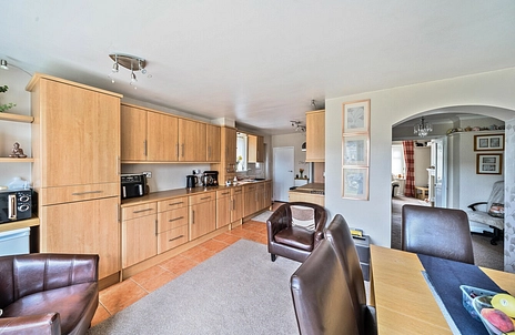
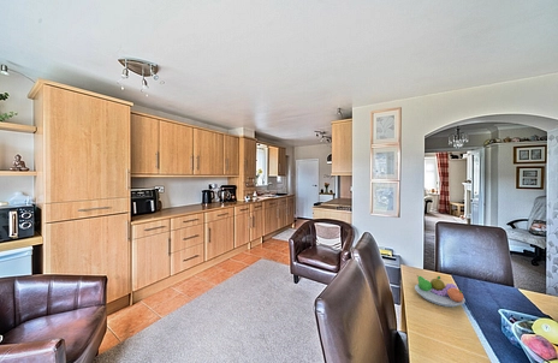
+ fruit bowl (437, 287)
